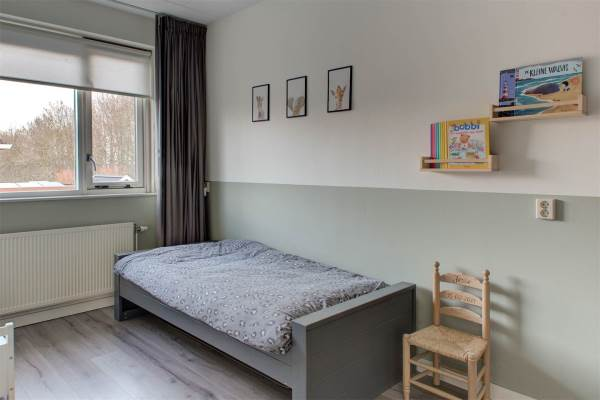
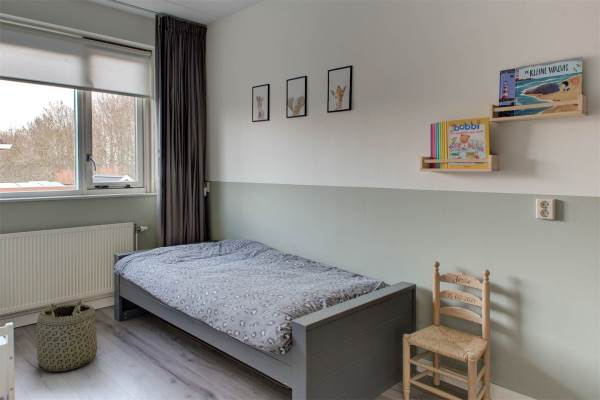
+ basket (68, 332)
